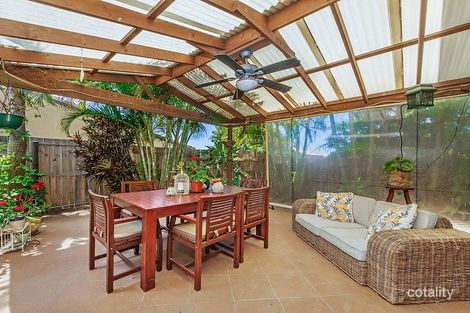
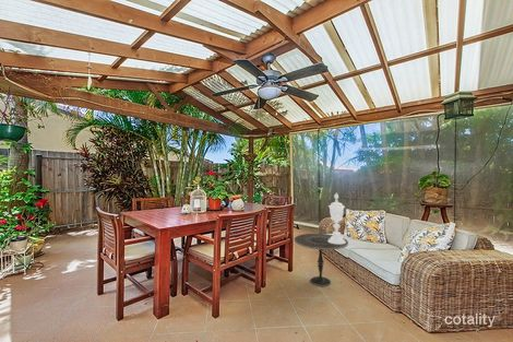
+ decorative urn (336, 216)
+ side table (320, 260)
